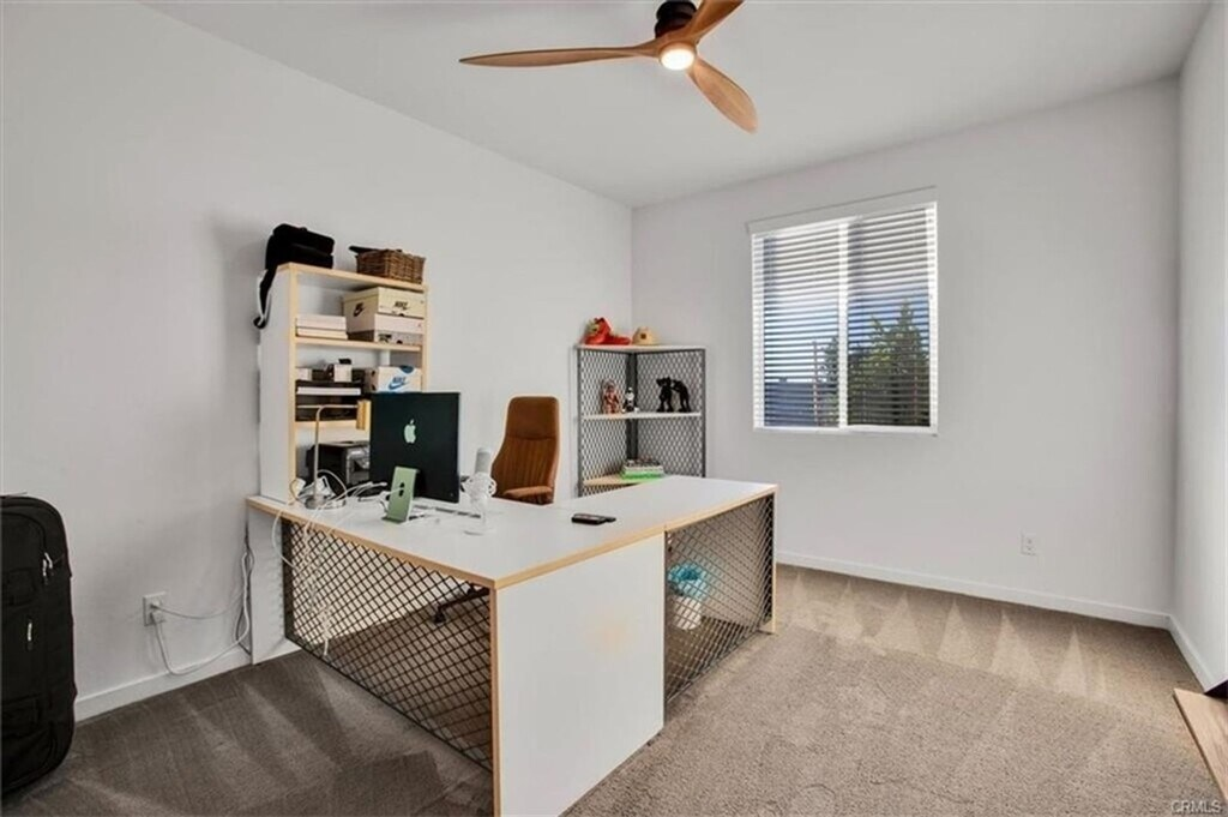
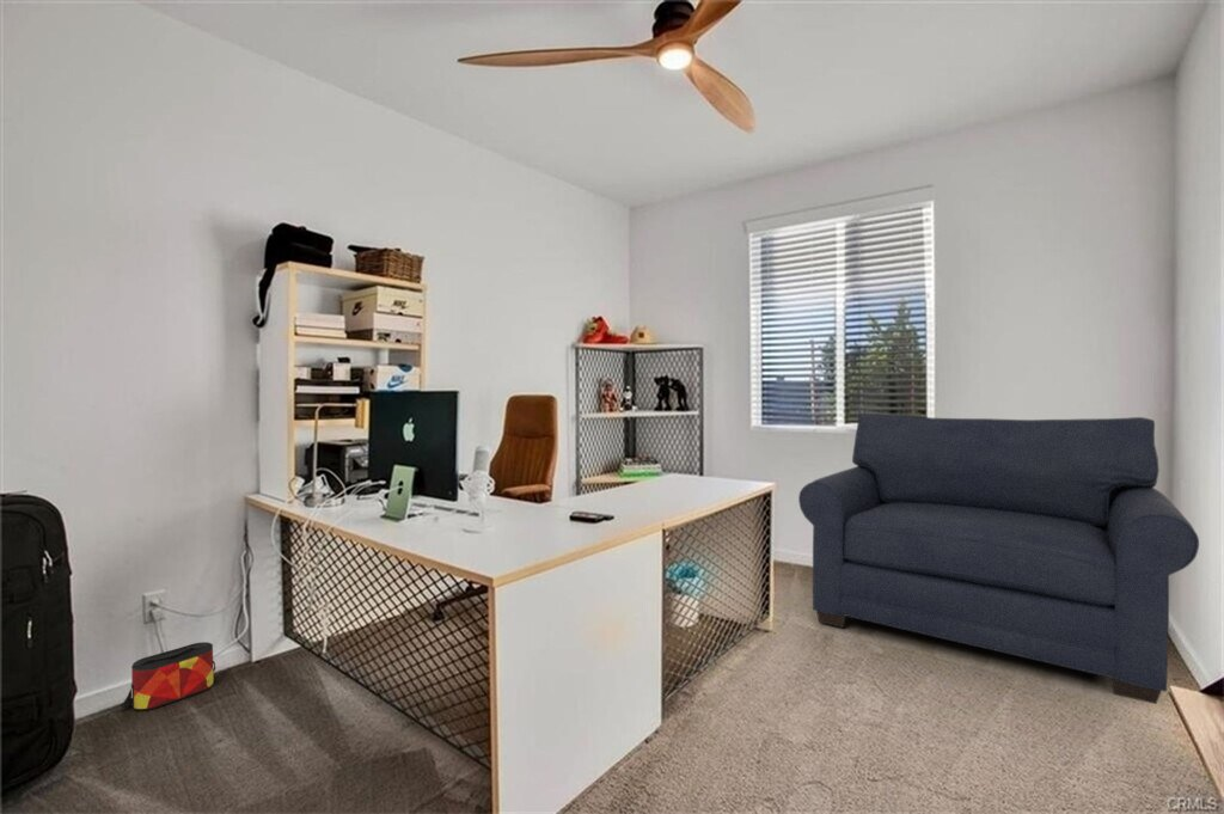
+ bag (171, 673)
+ sofa (977, 521)
